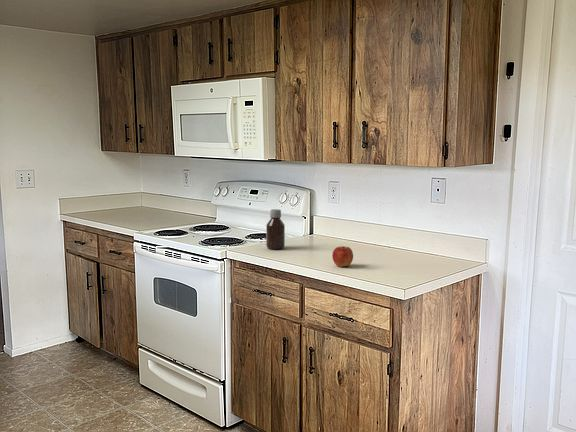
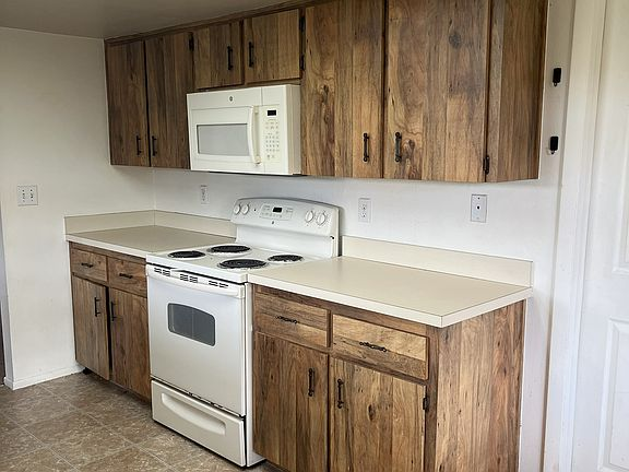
- apple (342, 256)
- bottle (275, 229)
